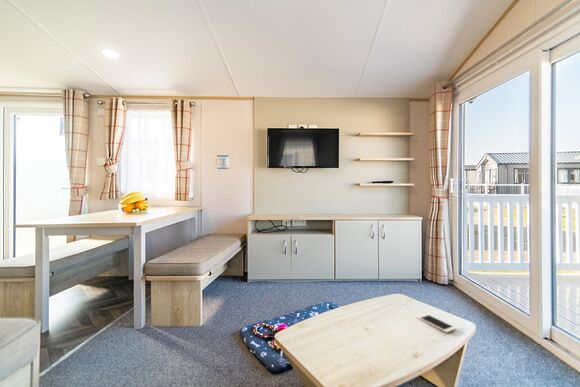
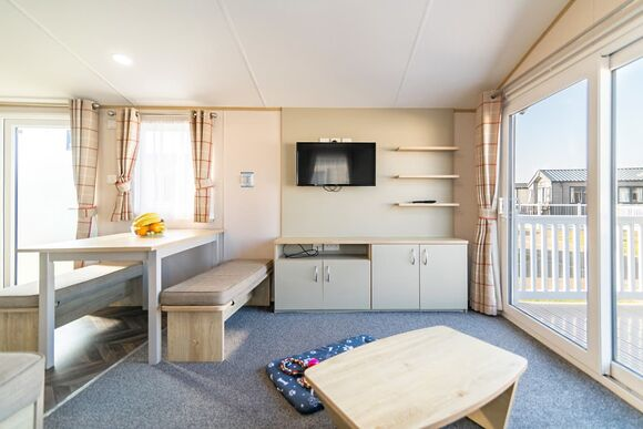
- cell phone (435, 322)
